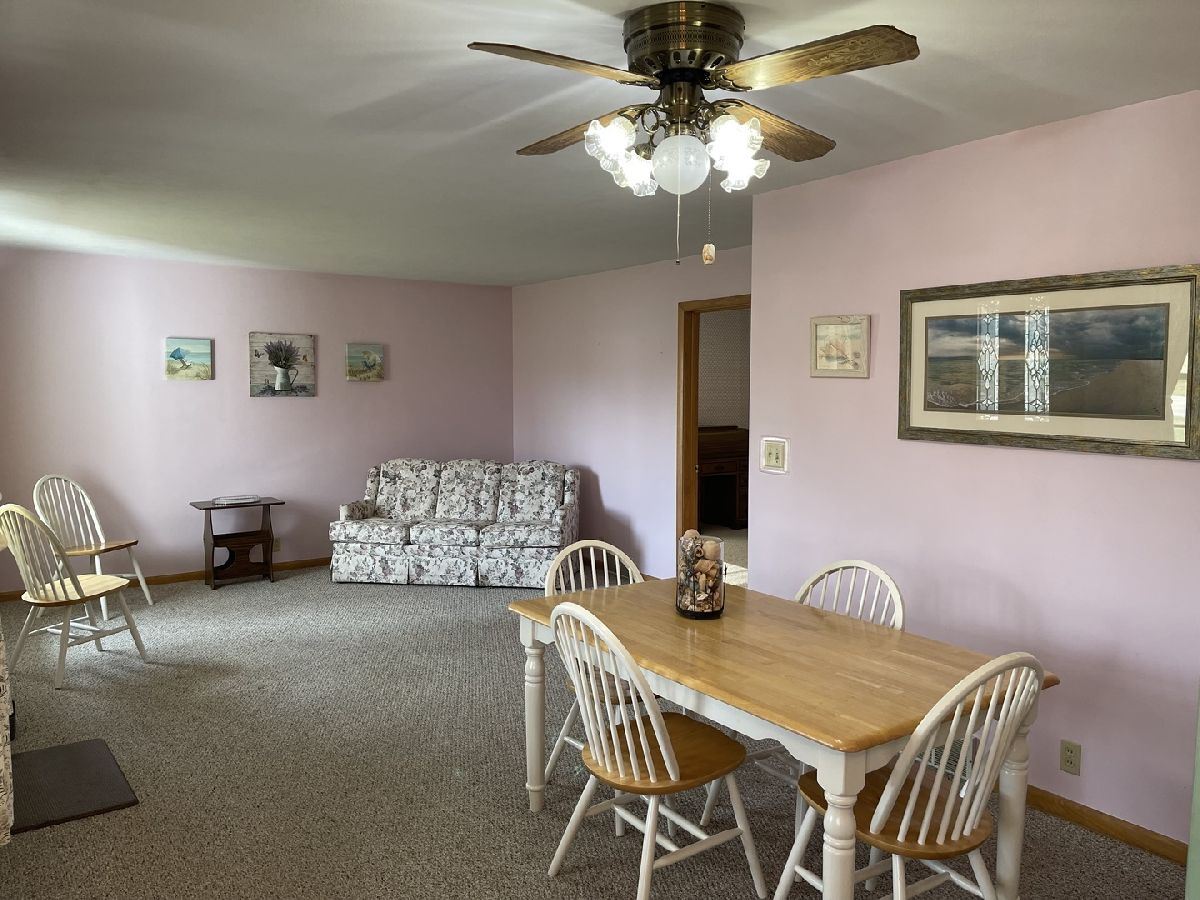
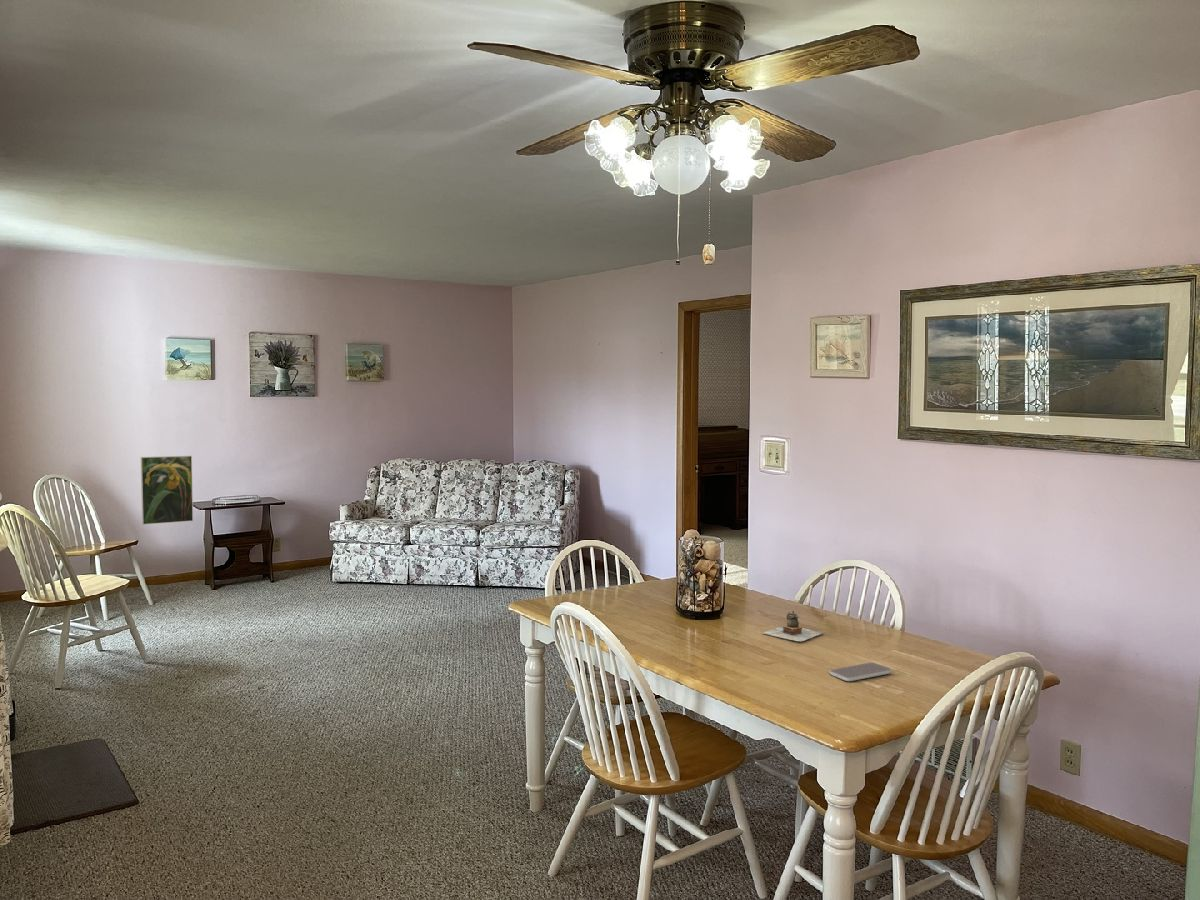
+ teapot (792, 622)
+ smartphone (860, 671)
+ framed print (167, 489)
